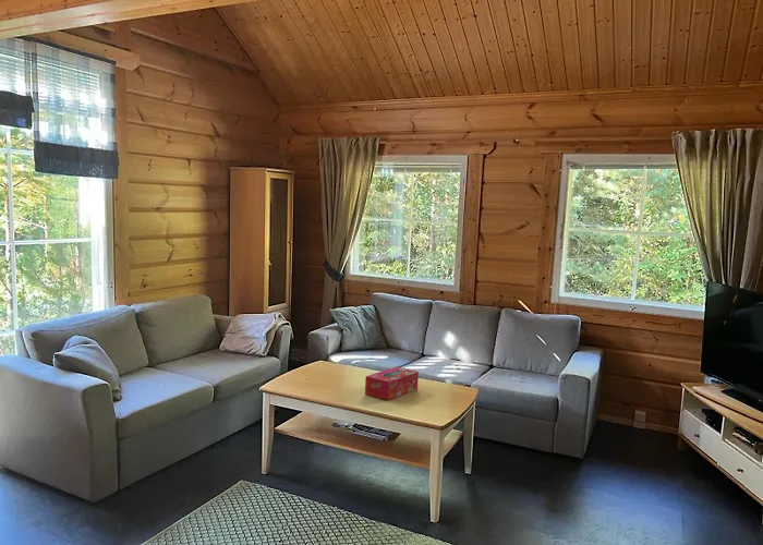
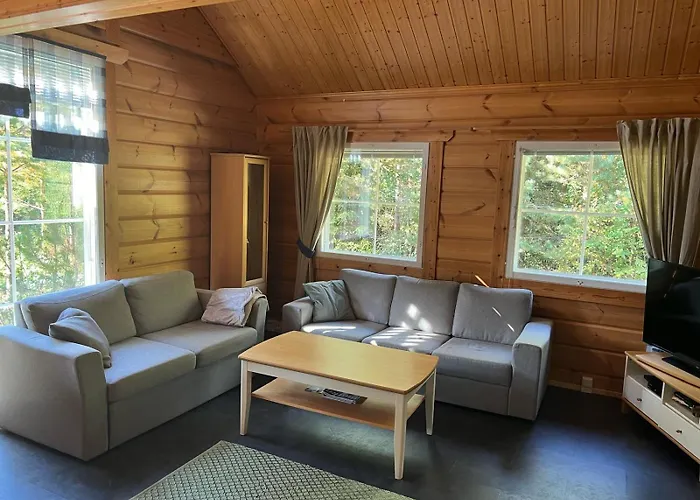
- tissue box (391, 383)
